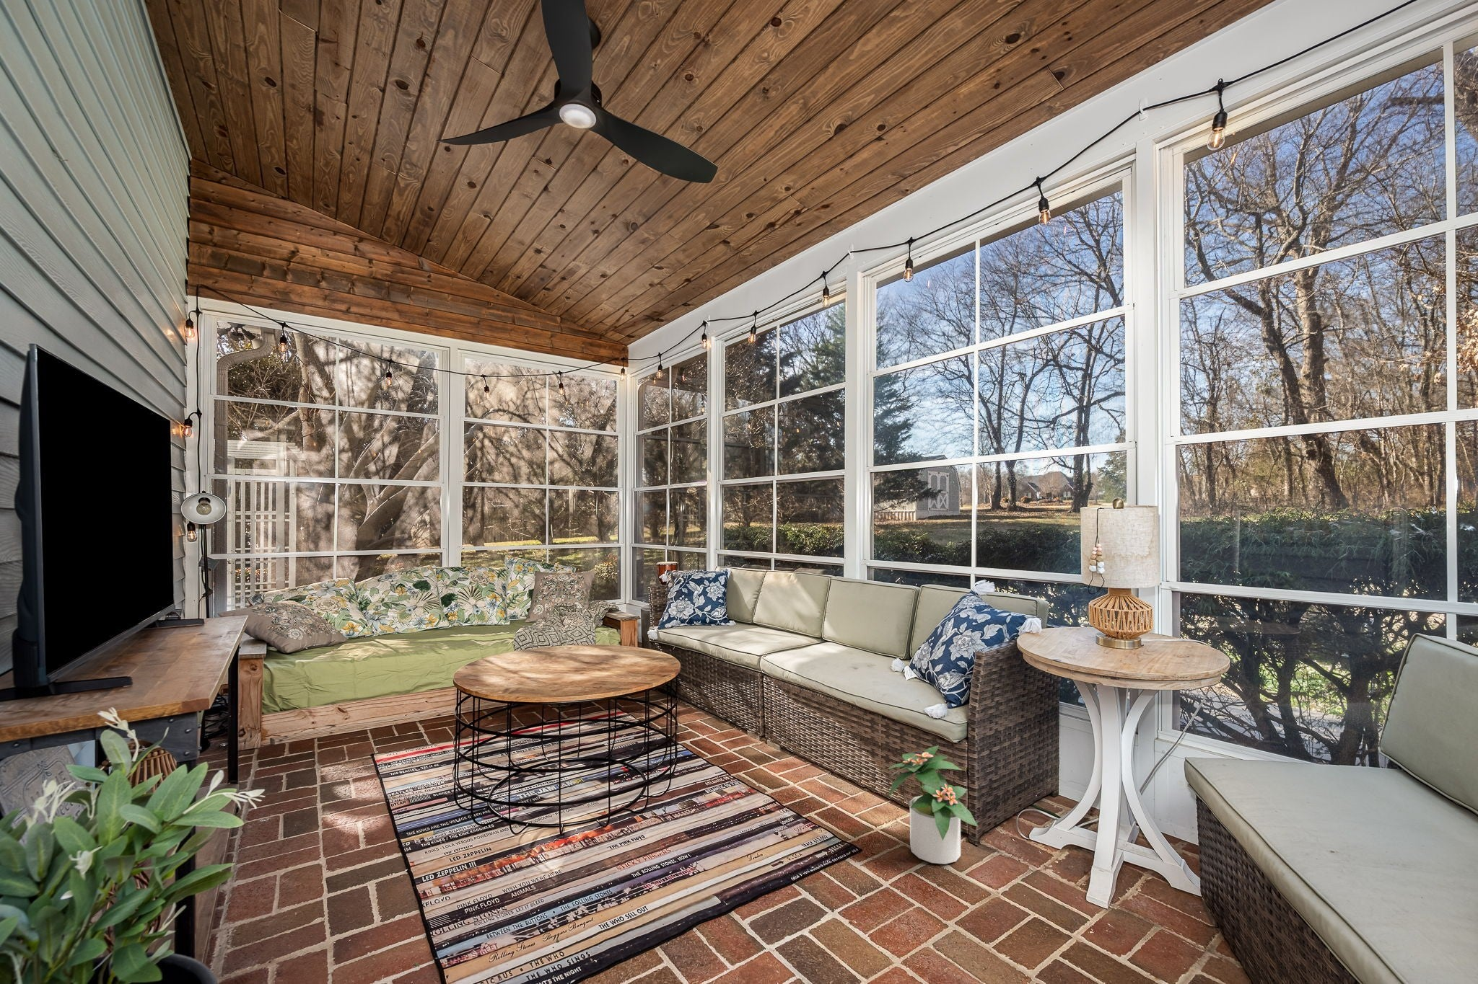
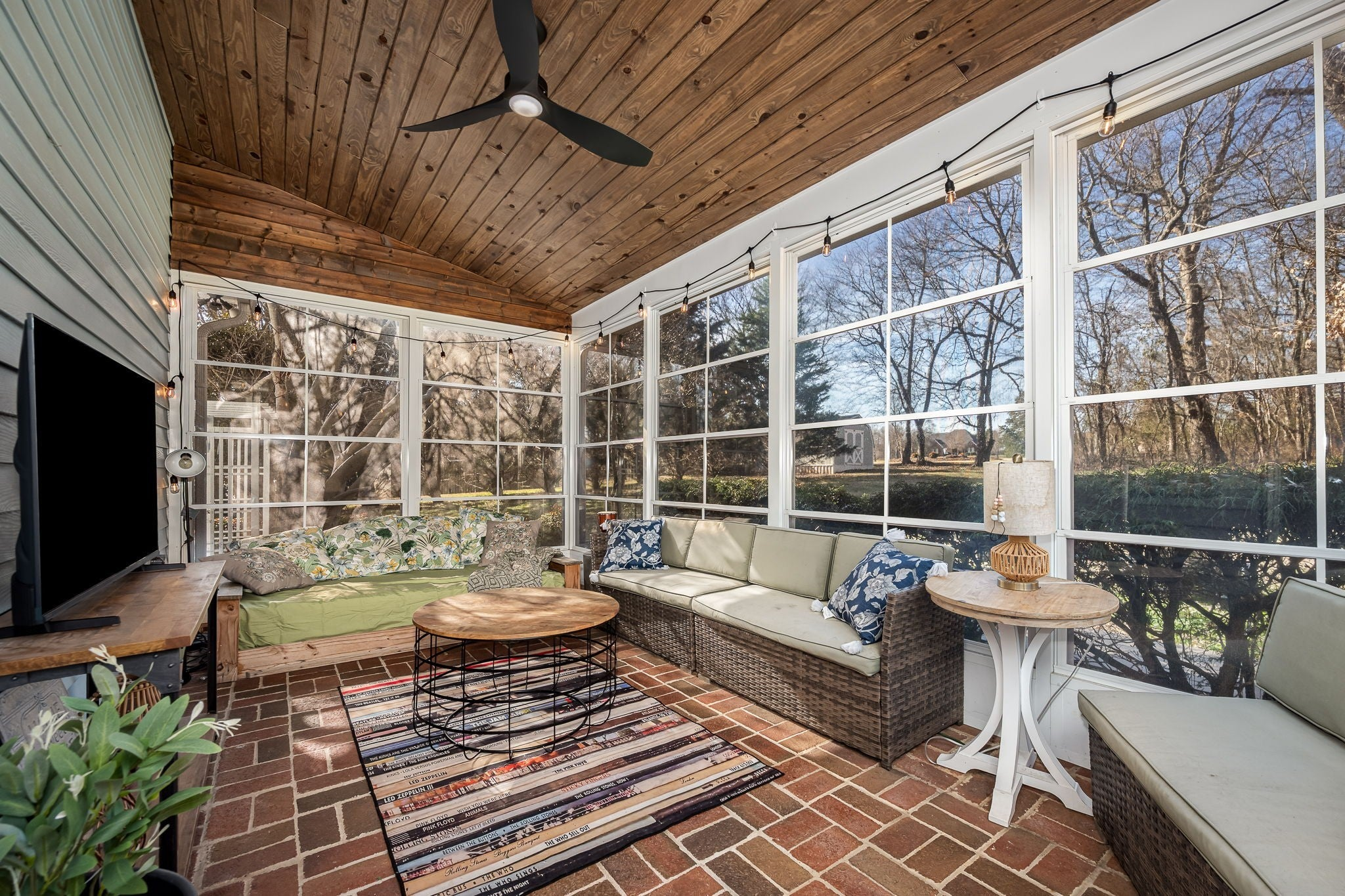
- potted plant (927, 802)
